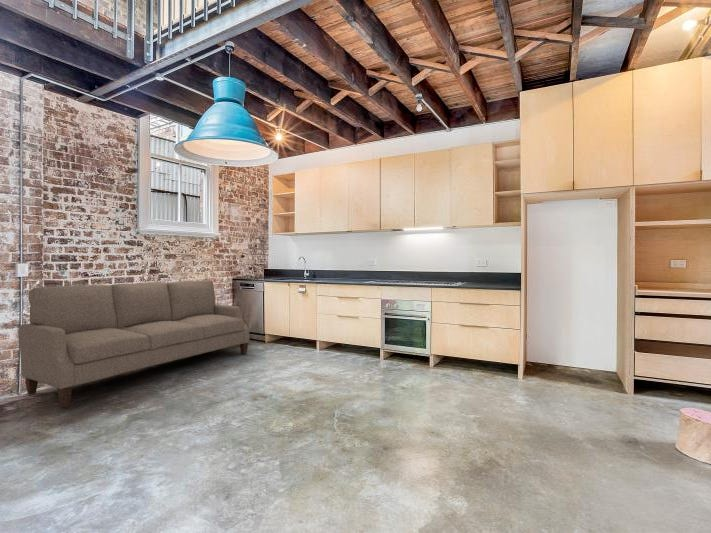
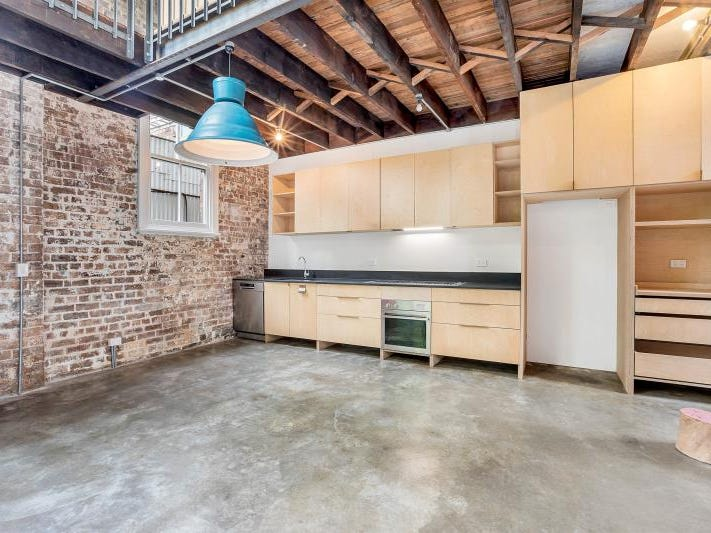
- sofa (154, 326)
